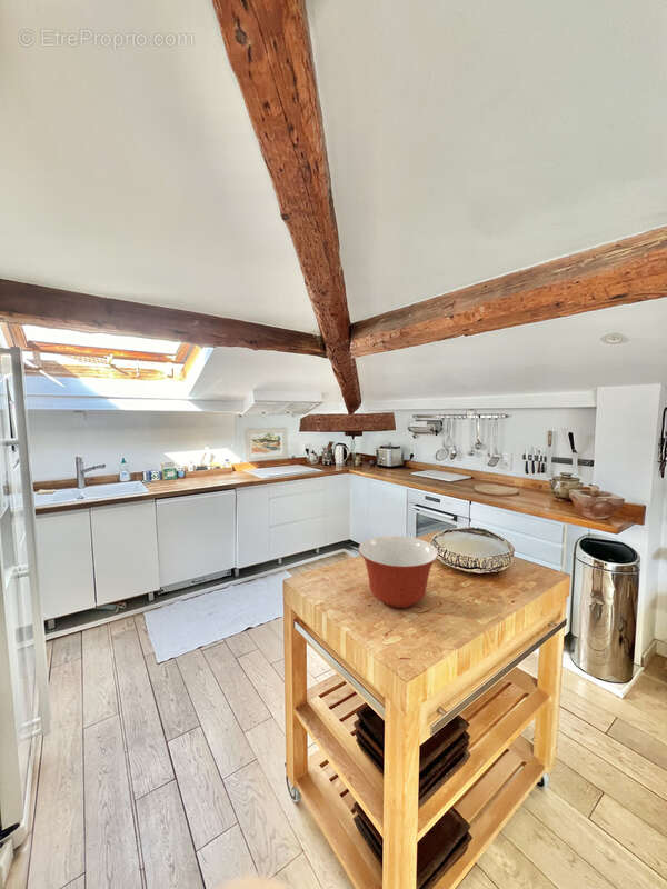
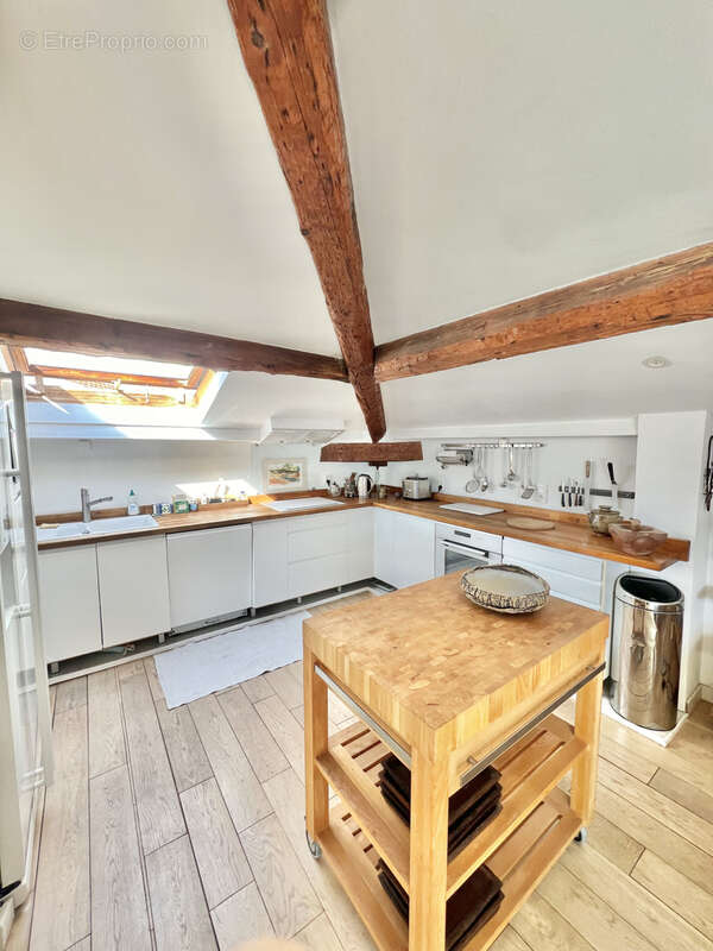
- mixing bowl (397, 572)
